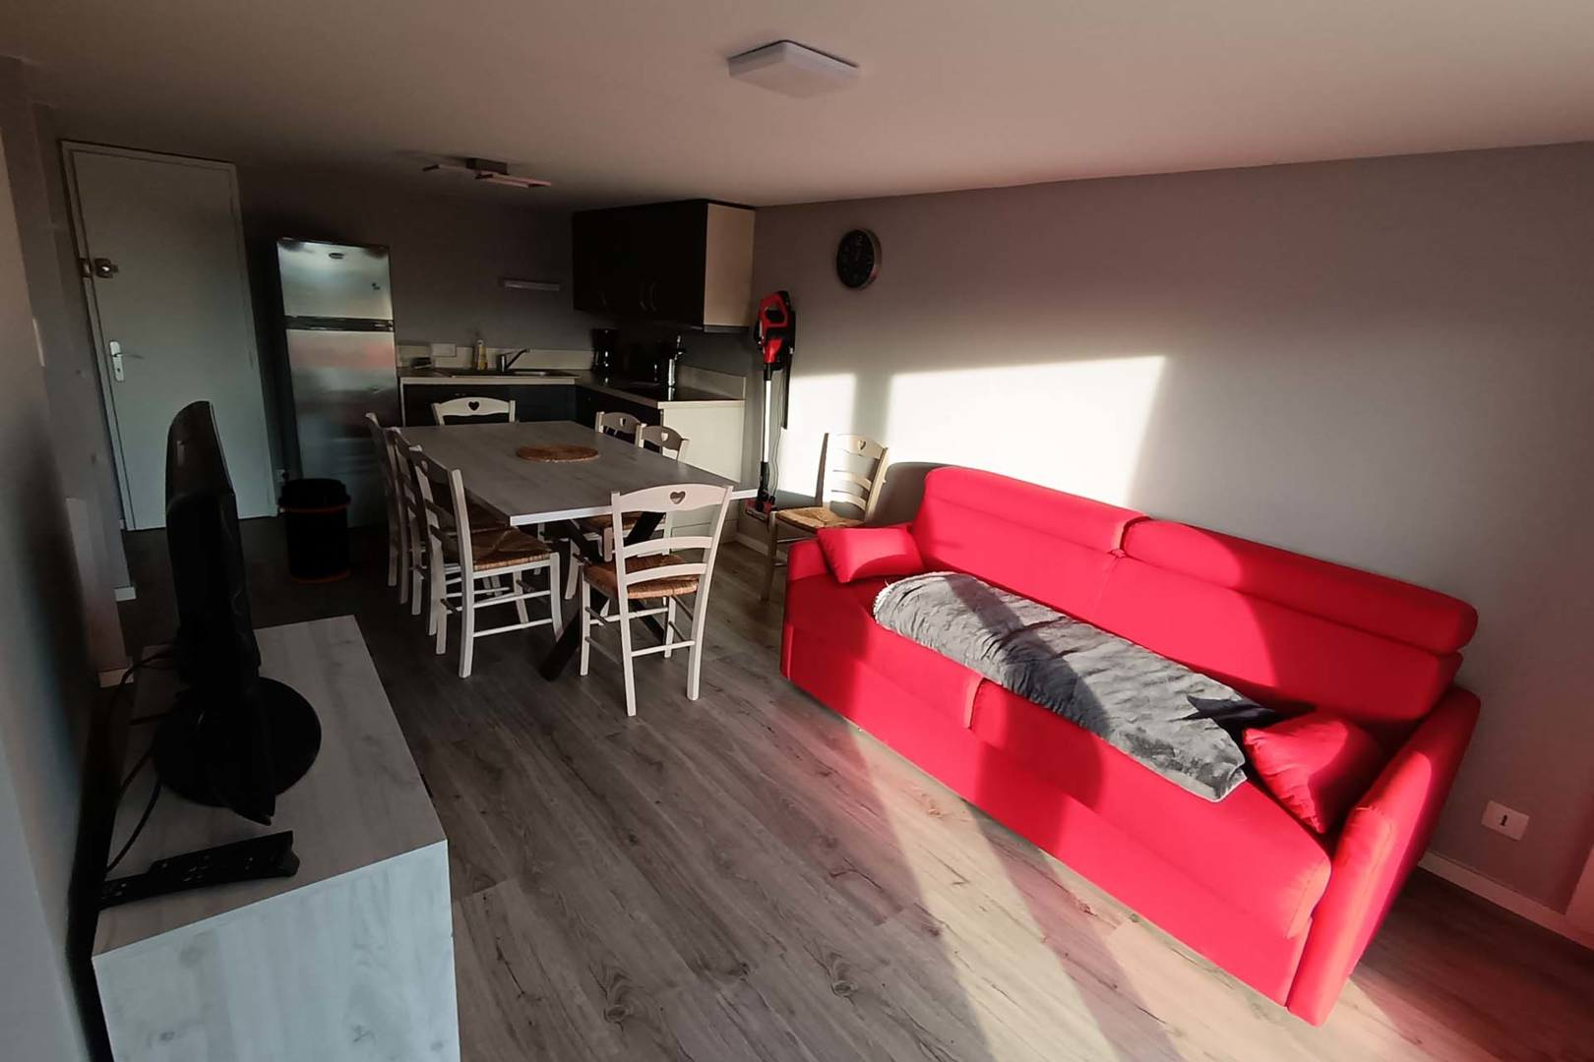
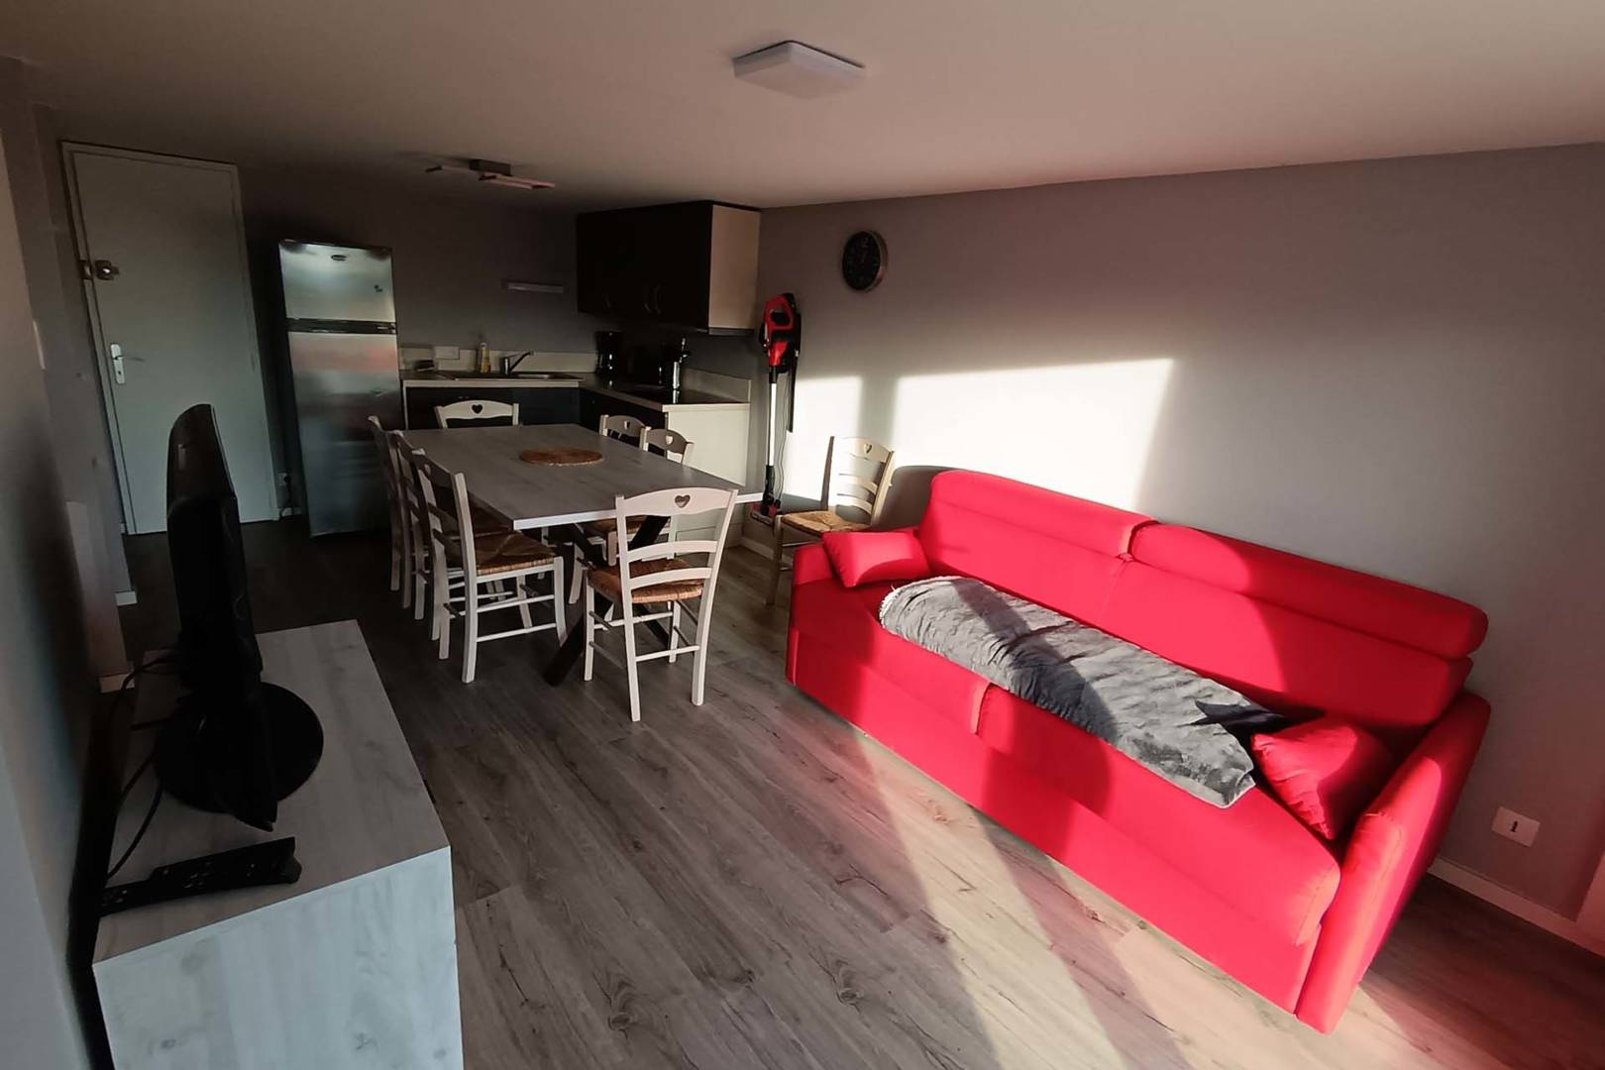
- trash can (317, 529)
